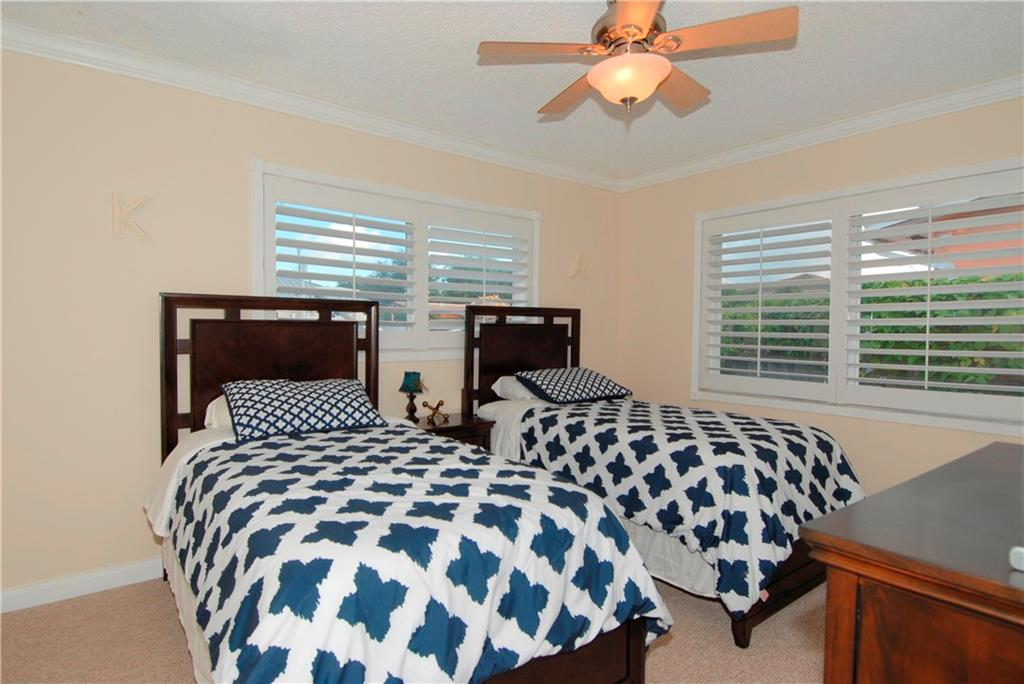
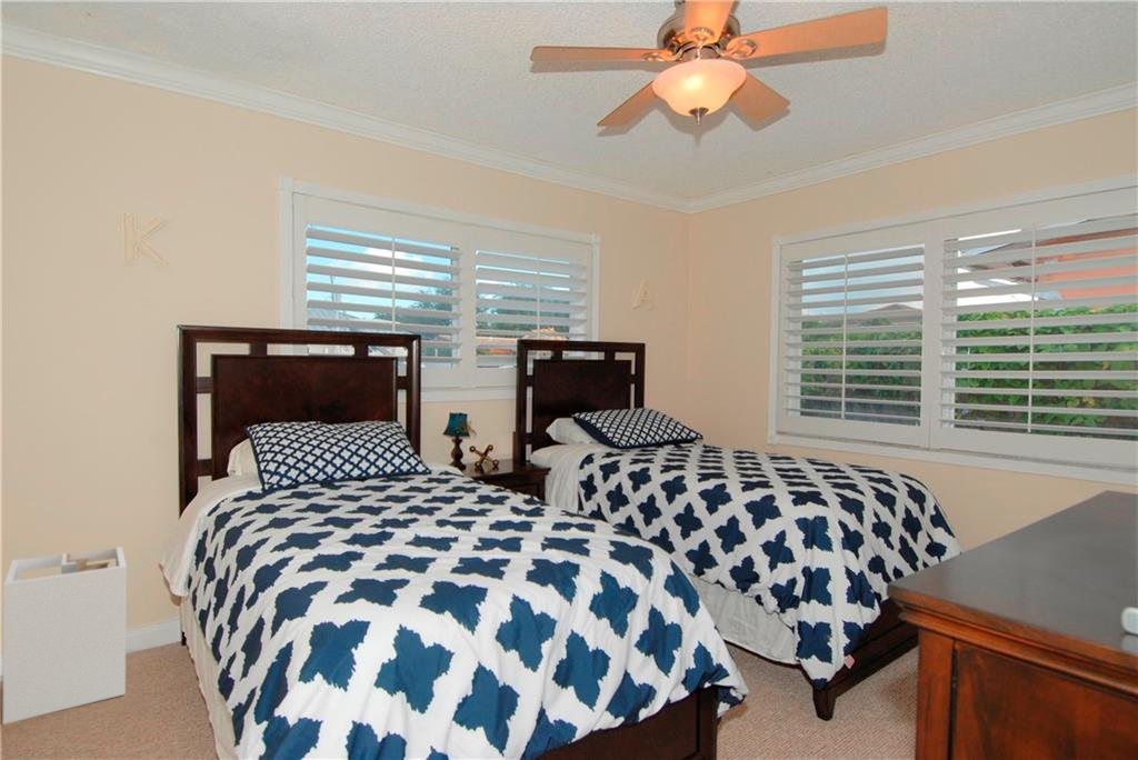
+ laundry hamper (68, 626)
